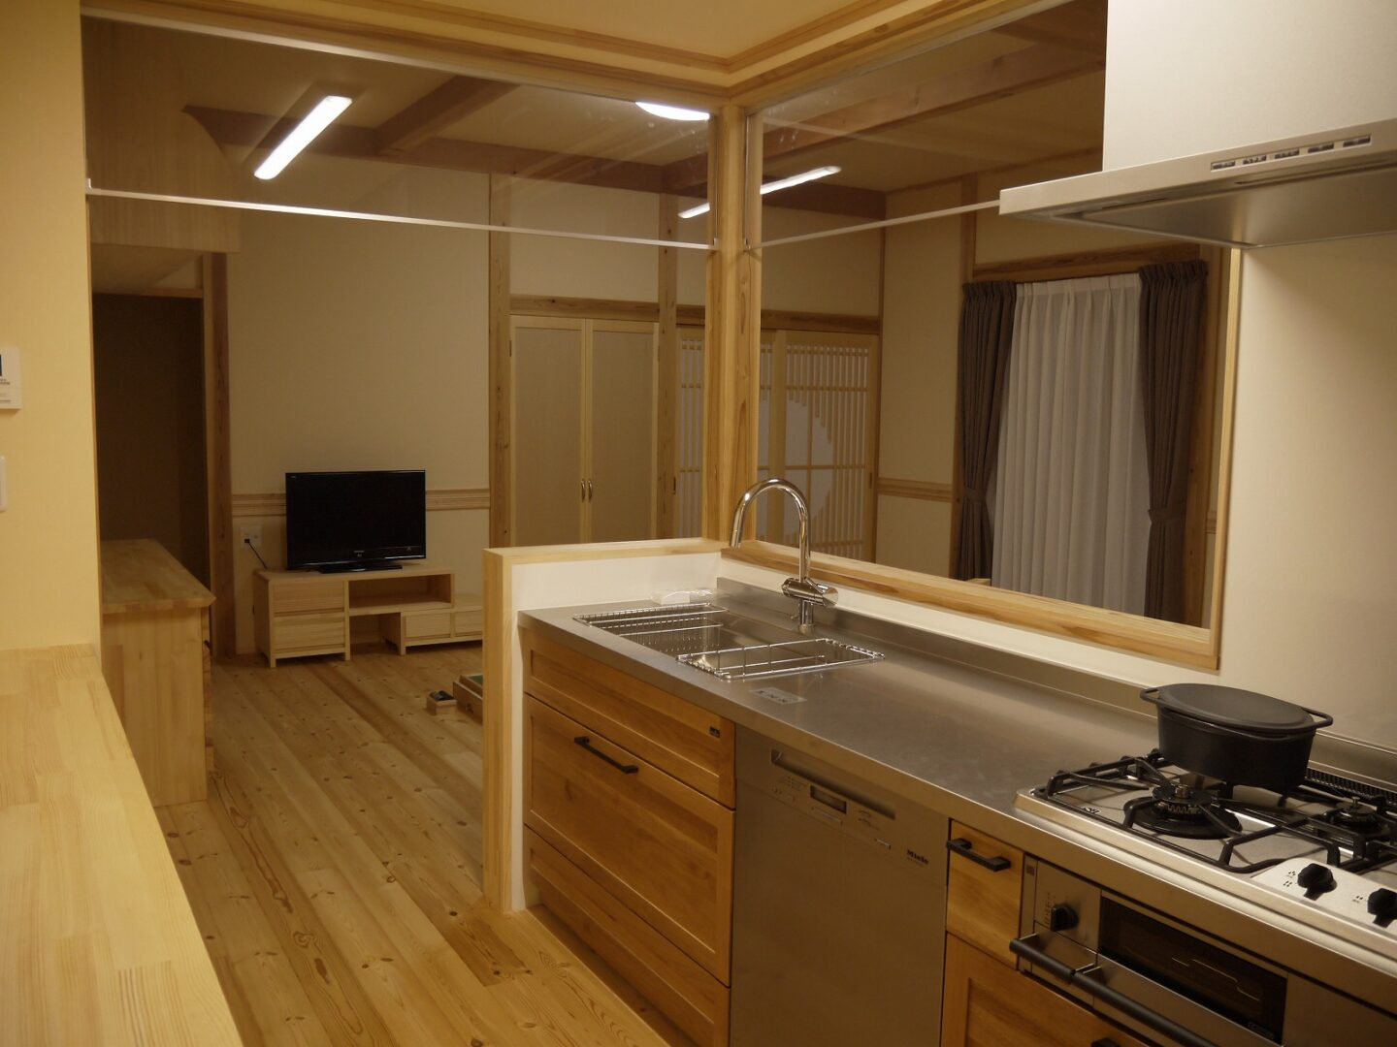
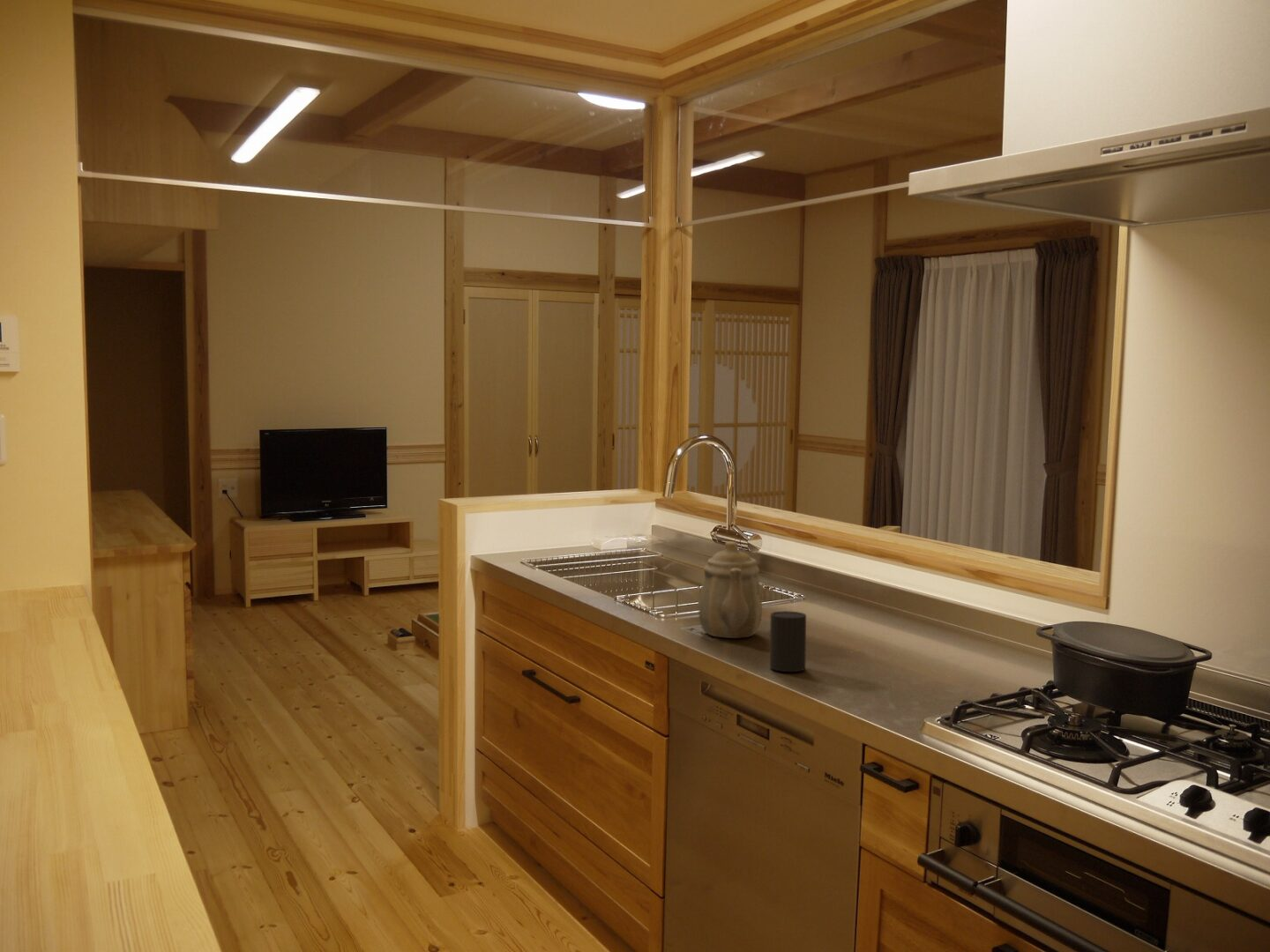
+ cup (788, 641)
+ teapot (730, 587)
